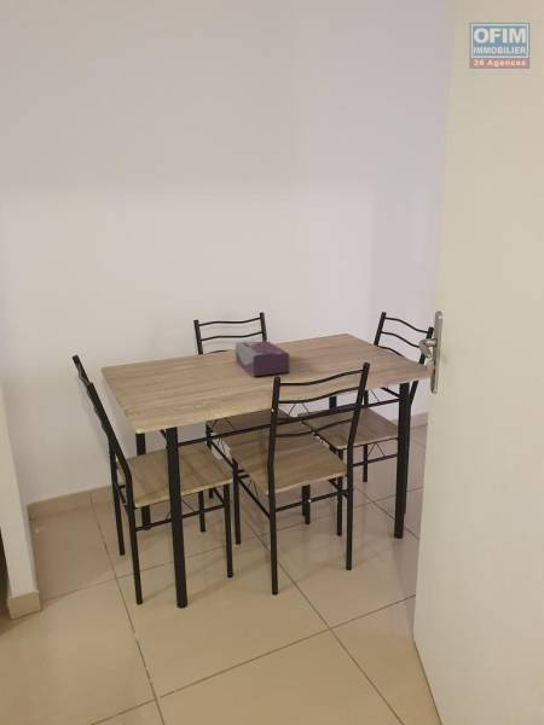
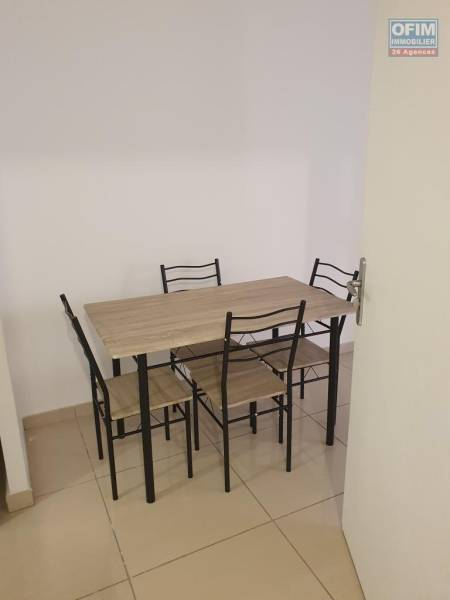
- tissue box (261, 356)
